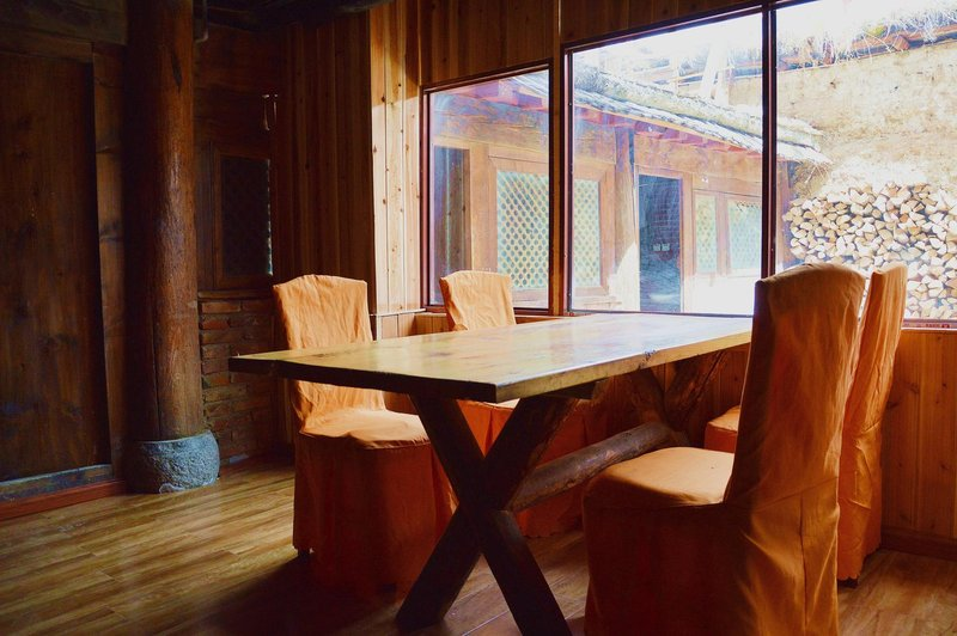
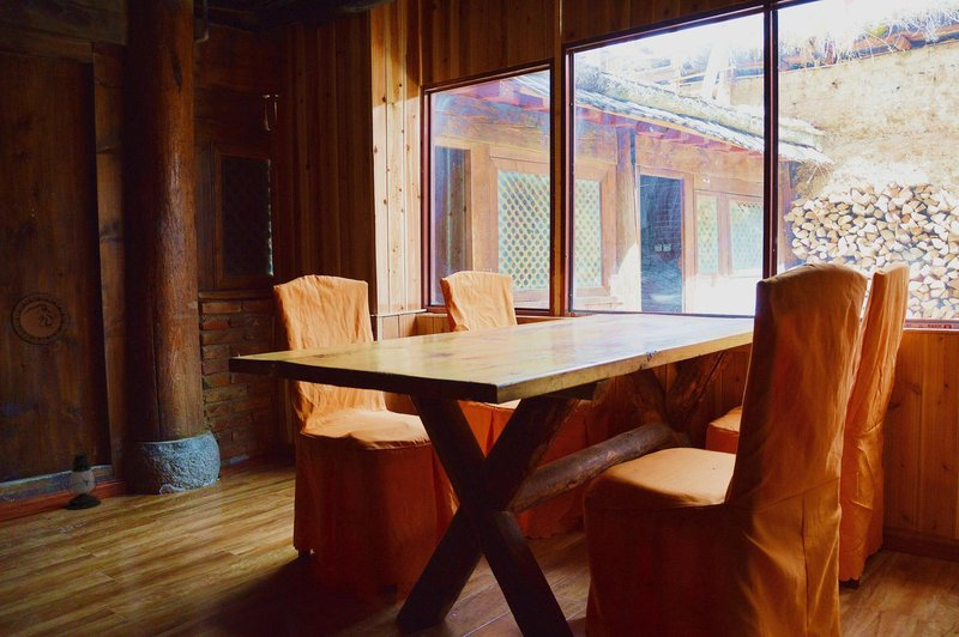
+ lantern (82, 473)
+ decorative plate (40, 318)
